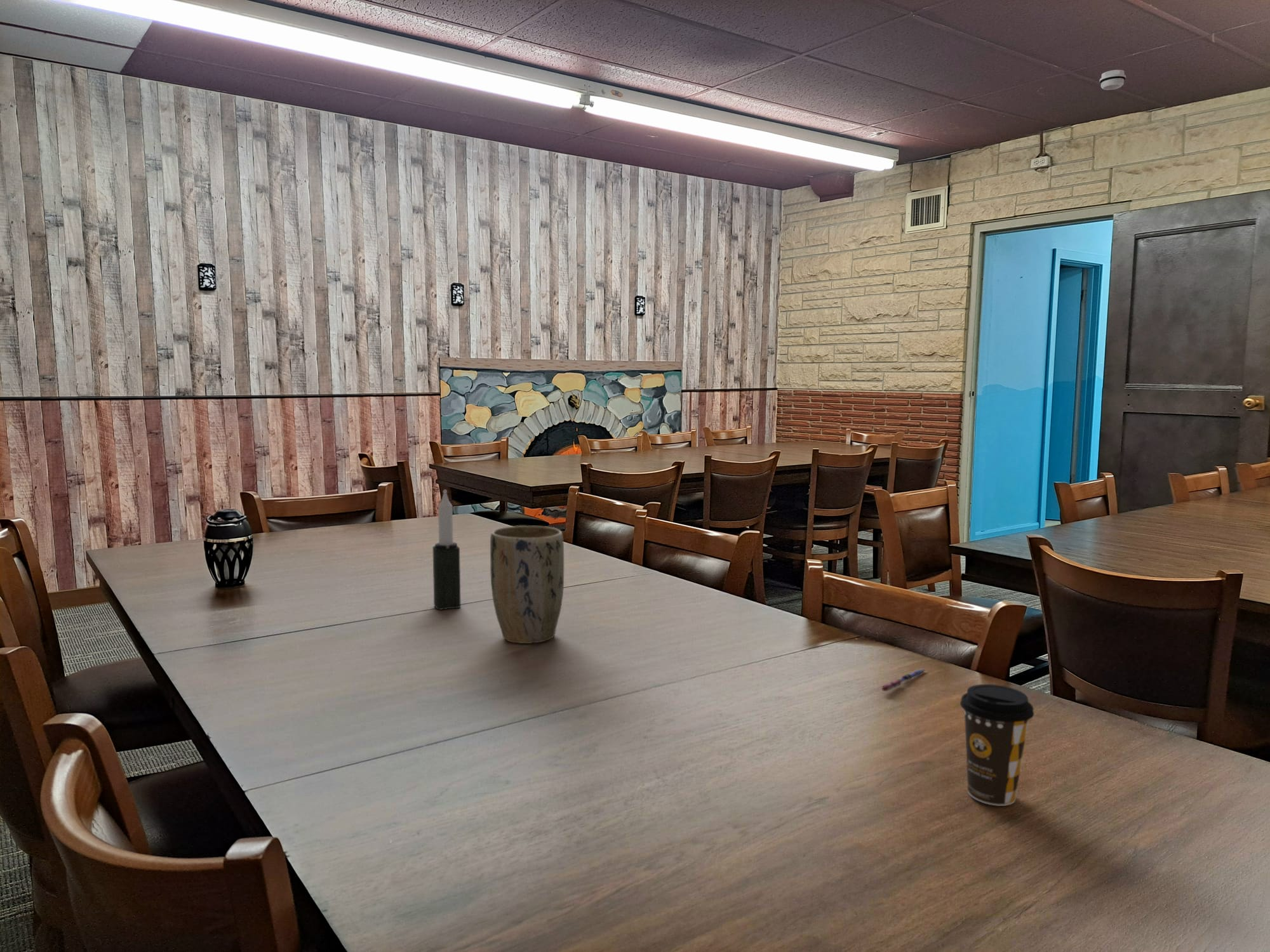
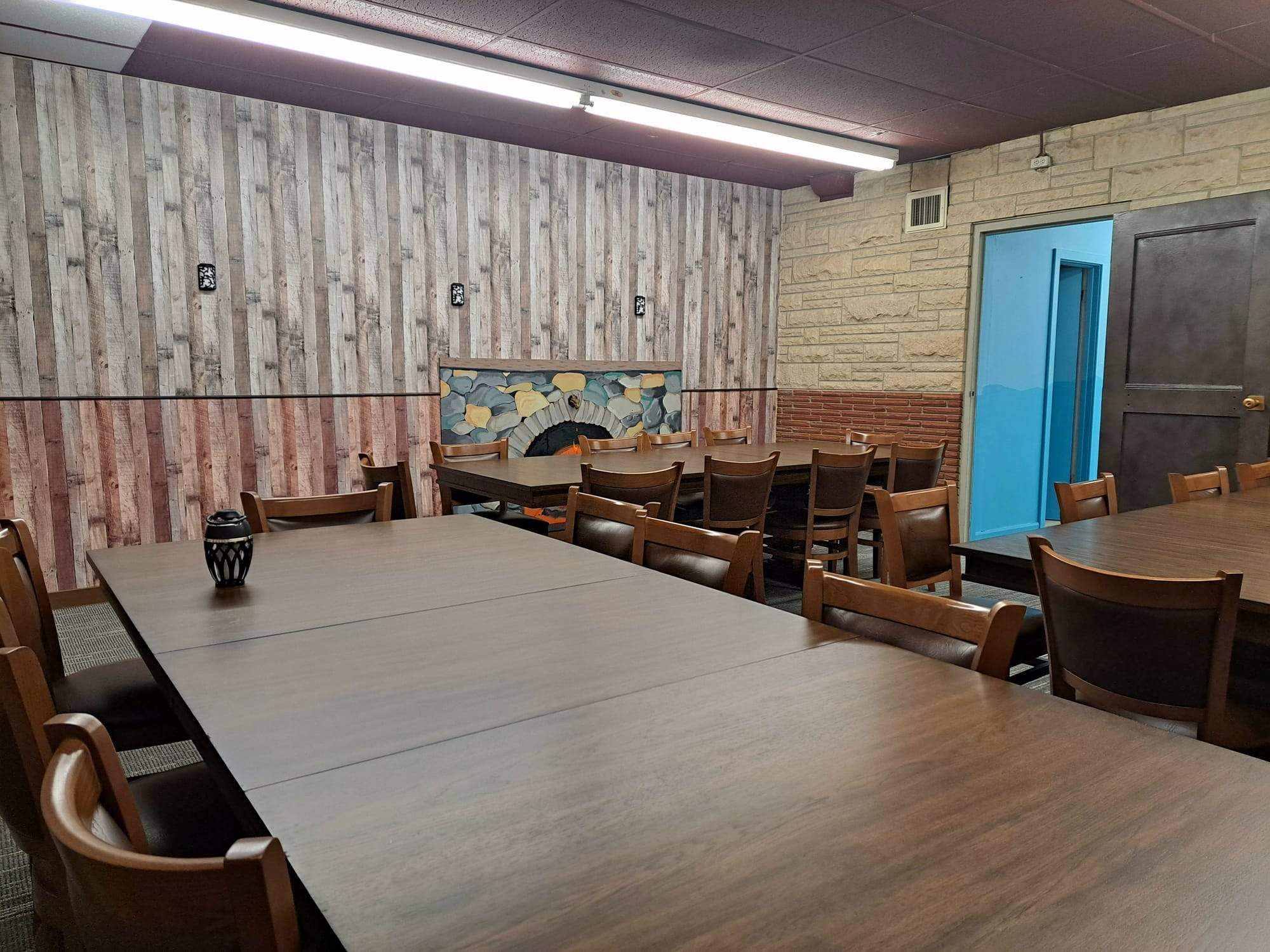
- candle (446, 548)
- smoke detector (1113, 80)
- pen (904, 678)
- plant pot (527, 584)
- coffee cup (994, 744)
